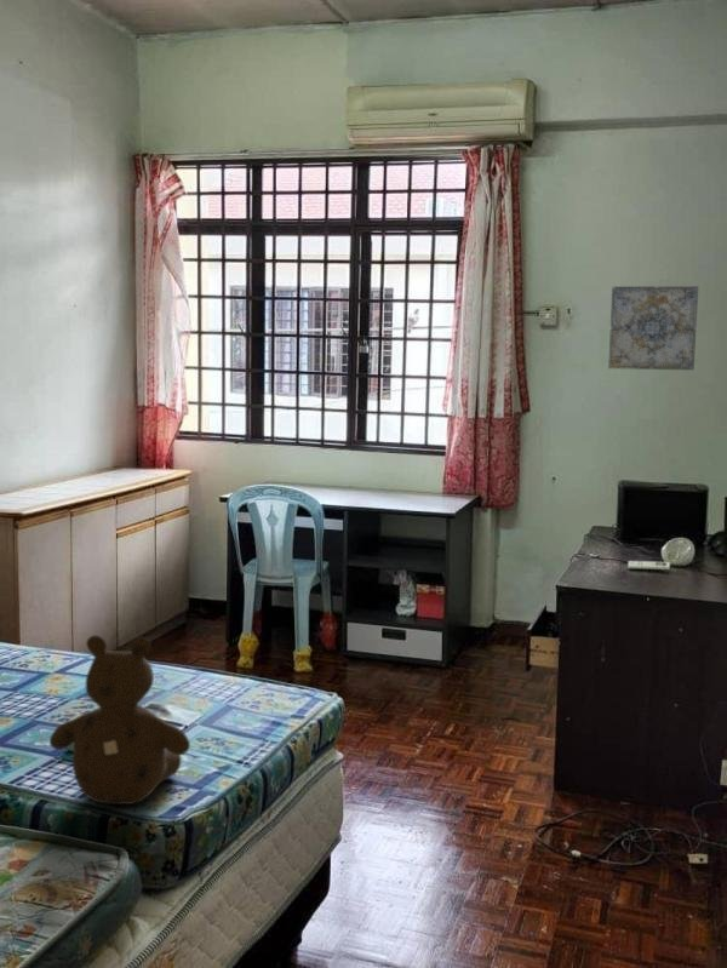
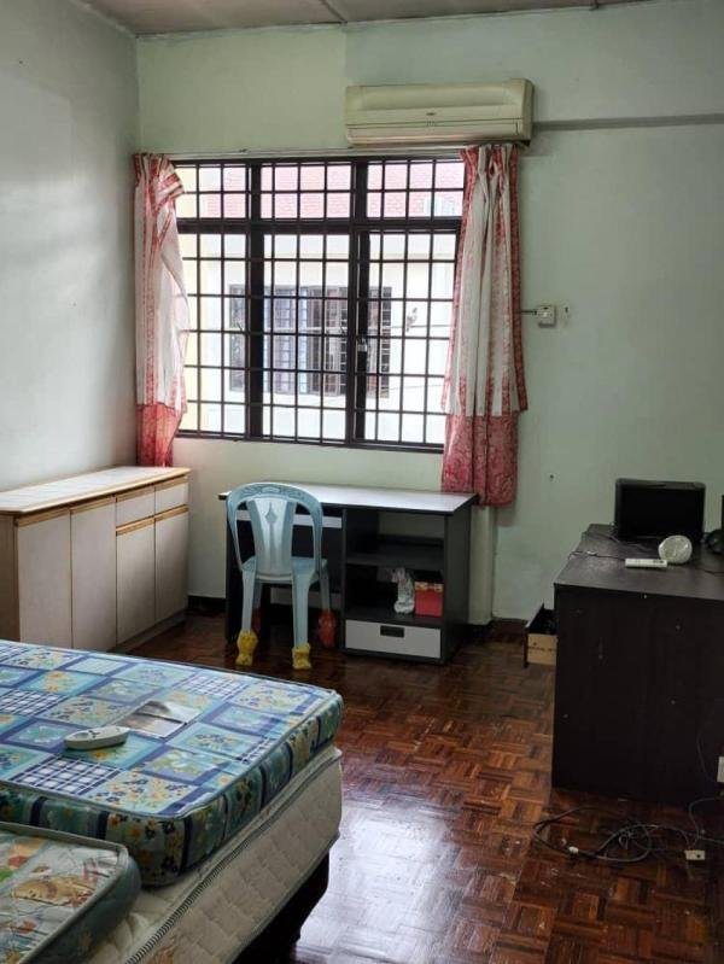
- teddy bear (126, 710)
- wall art (652, 327)
